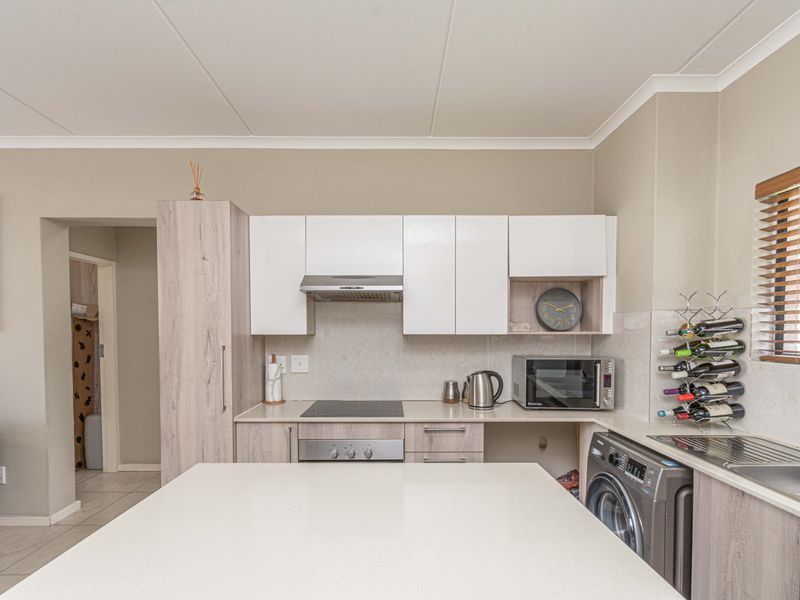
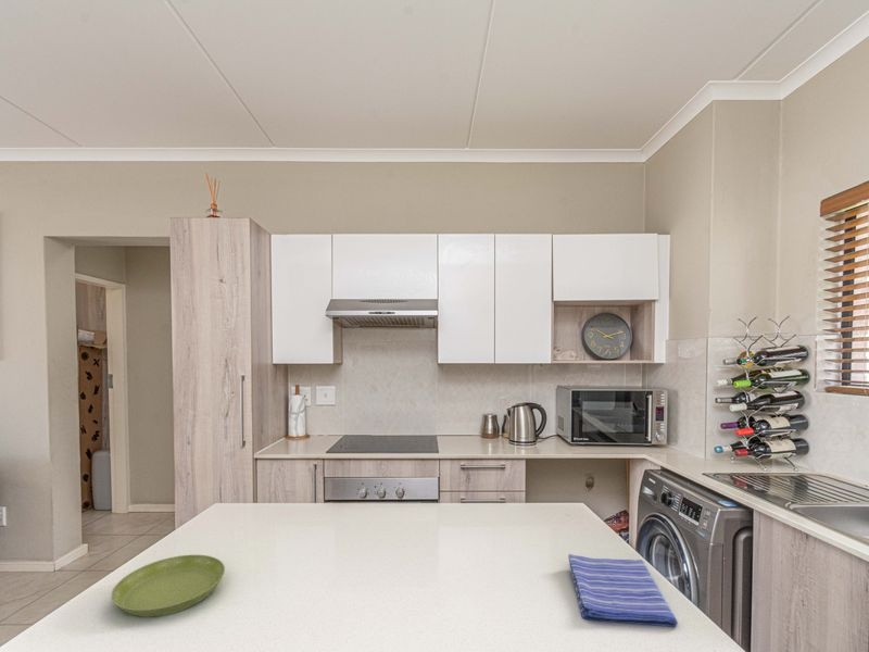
+ saucer (171, 586)
+ dish towel (616, 586)
